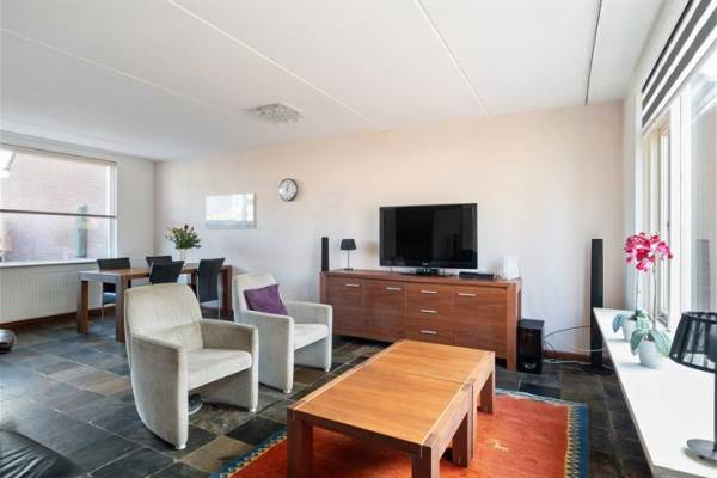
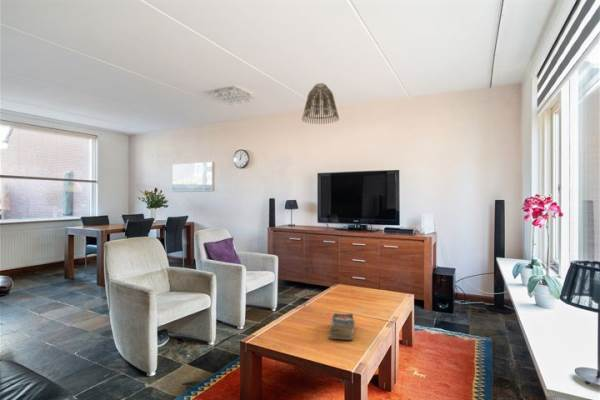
+ book (341, 325)
+ lamp shade (319, 102)
